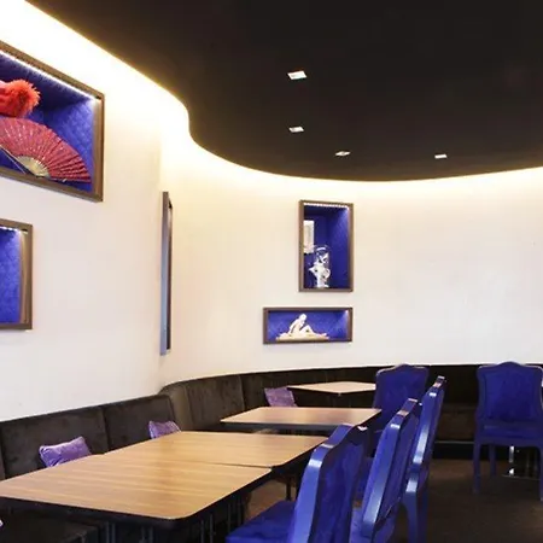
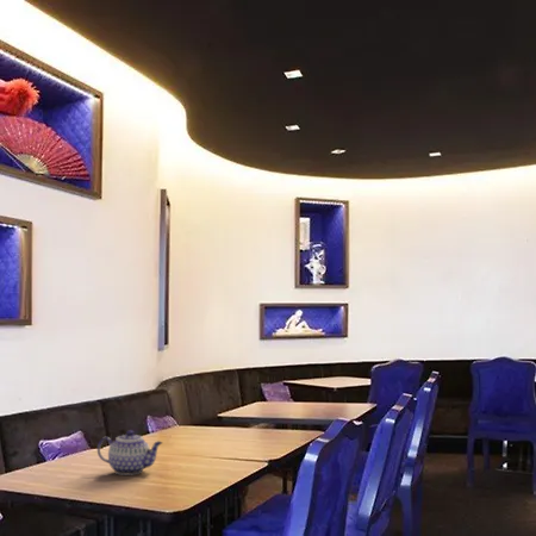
+ teapot (129, 450)
